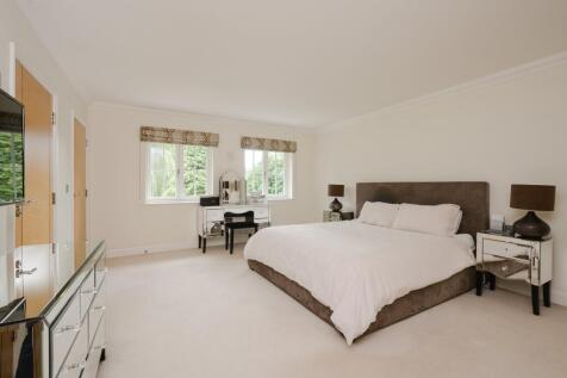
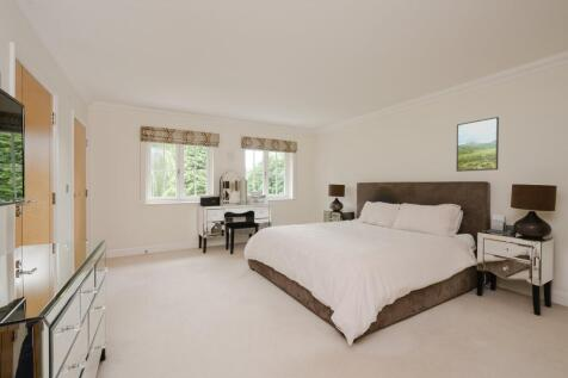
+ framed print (476, 145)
